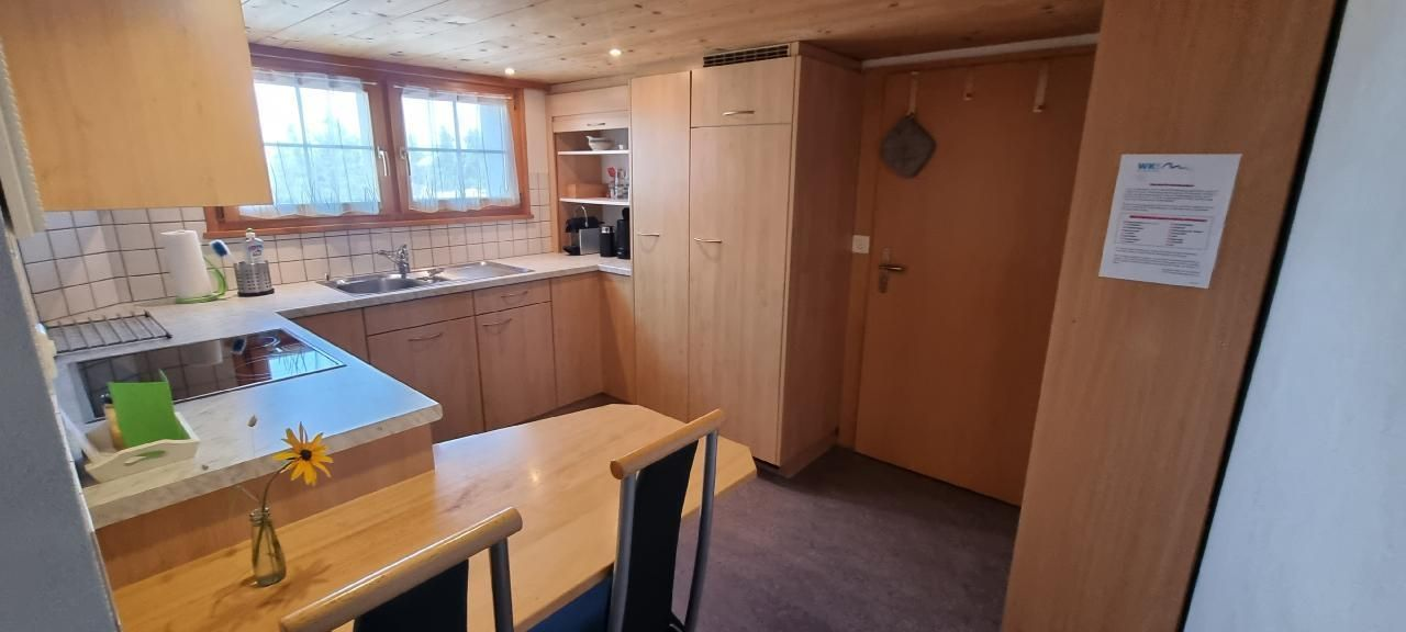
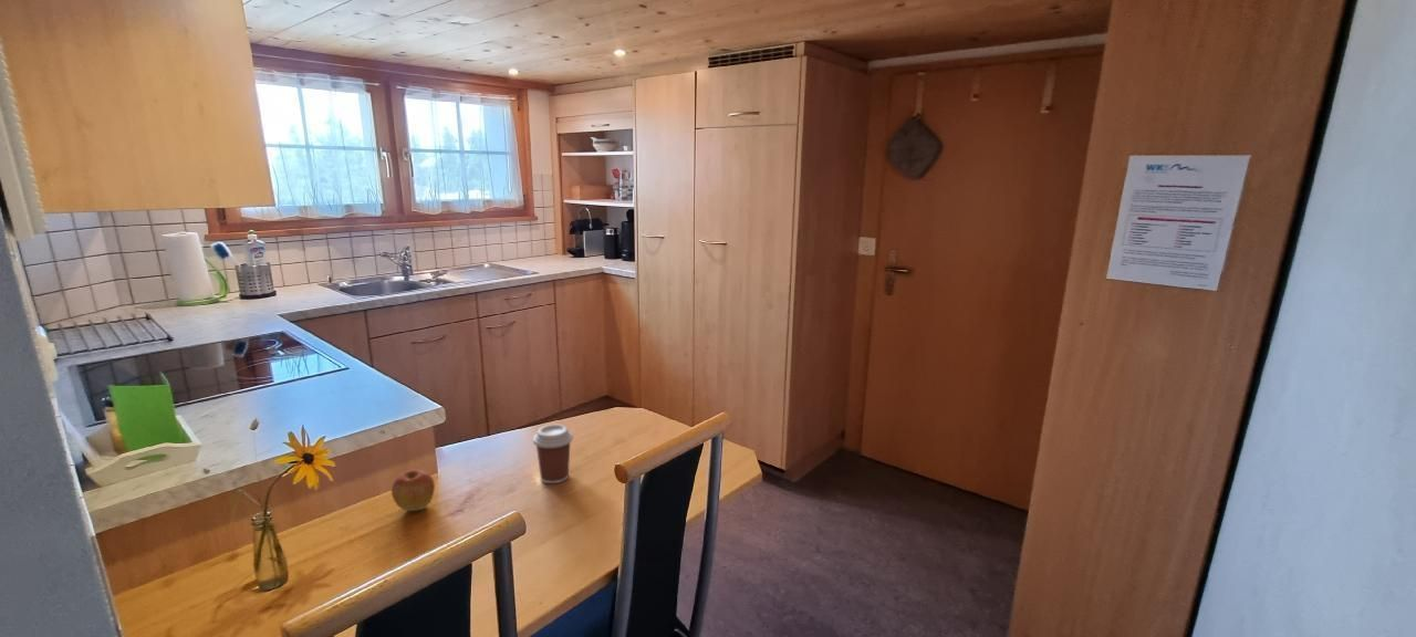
+ coffee cup (553, 453)
+ apple (413, 491)
